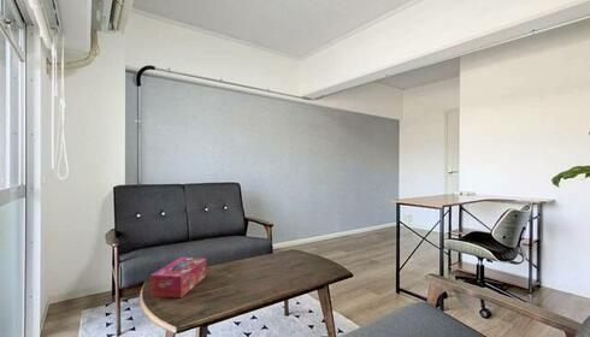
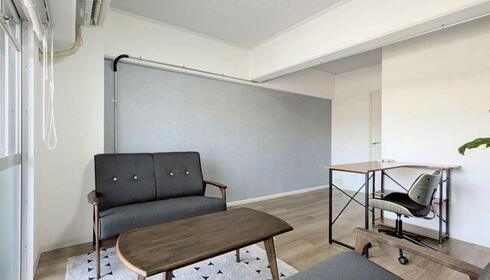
- tissue box (181, 274)
